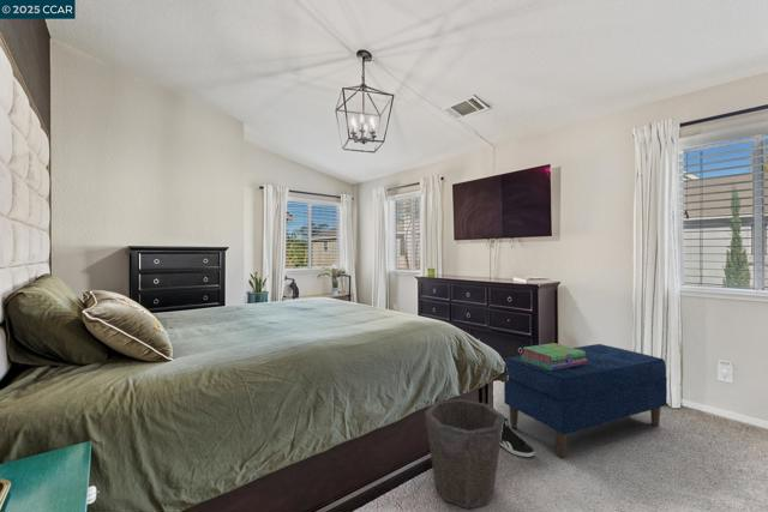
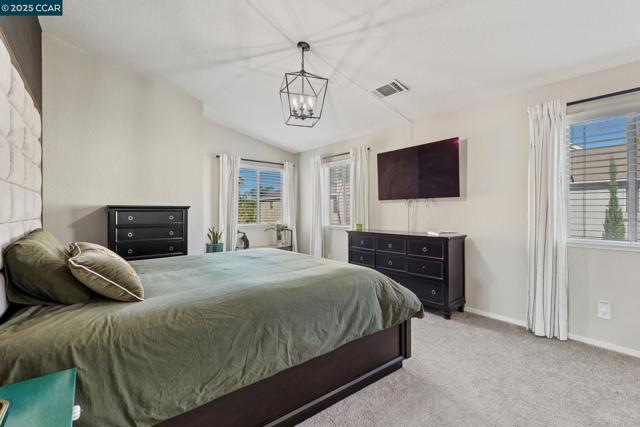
- sneaker (509, 434)
- bench (584, 392)
- stack of books (552, 355)
- waste bin (463, 451)
